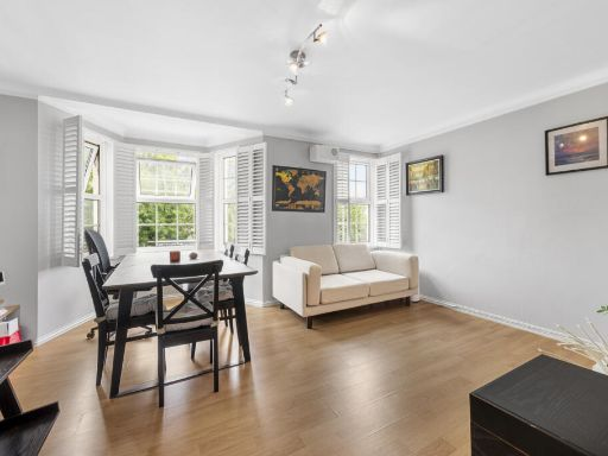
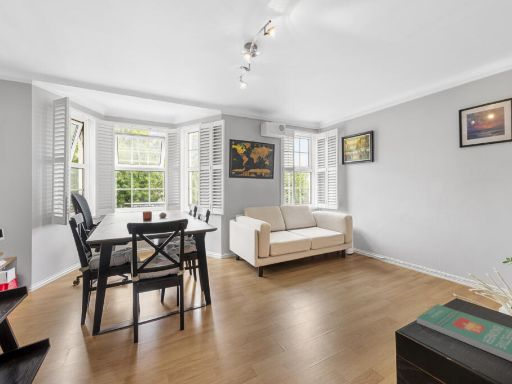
+ book (471, 328)
